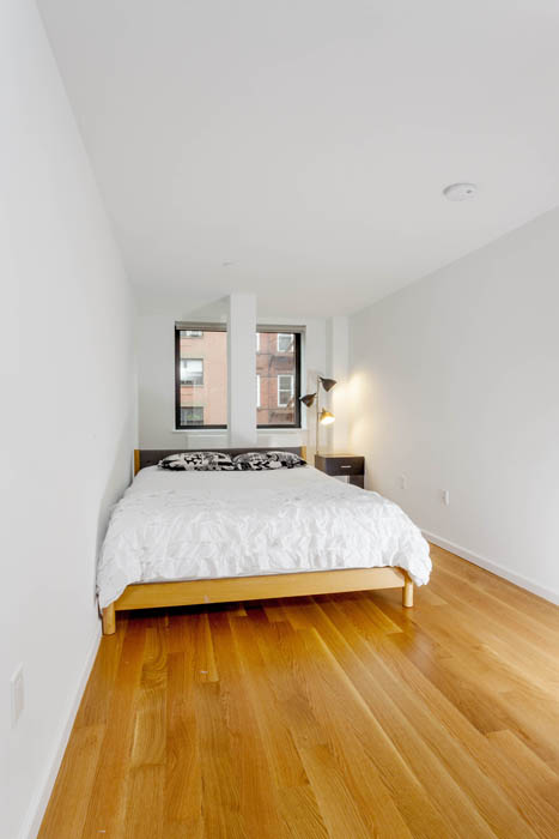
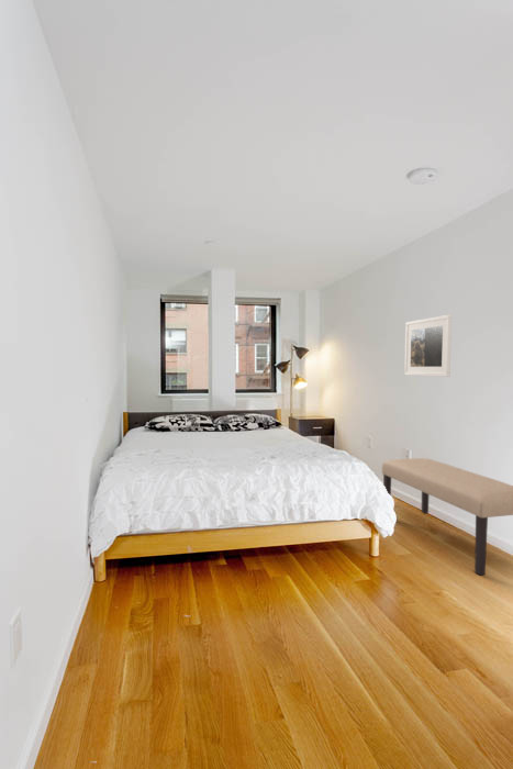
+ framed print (425, 347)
+ bench (449, 503)
